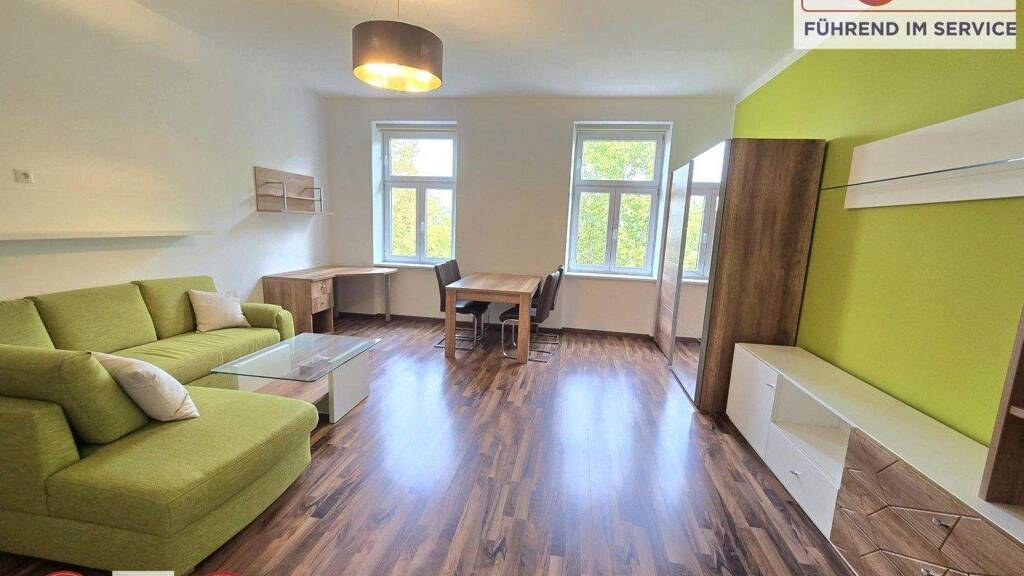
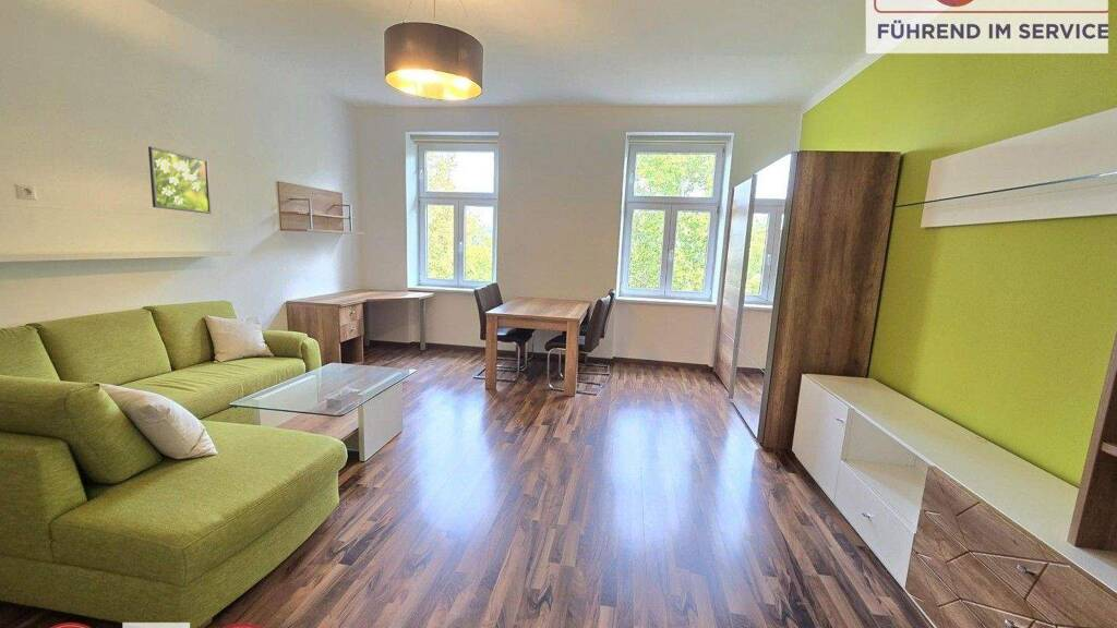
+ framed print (181, 182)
